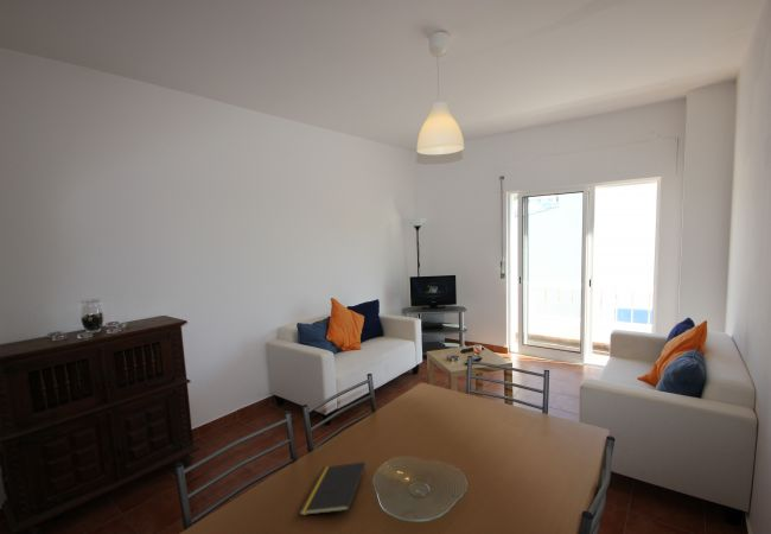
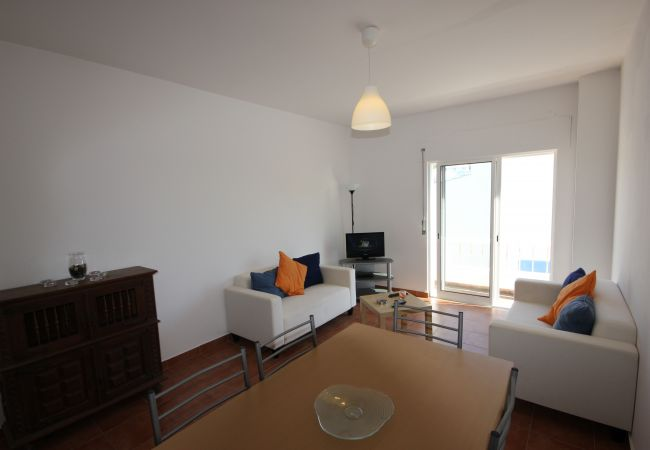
- notepad (334, 487)
